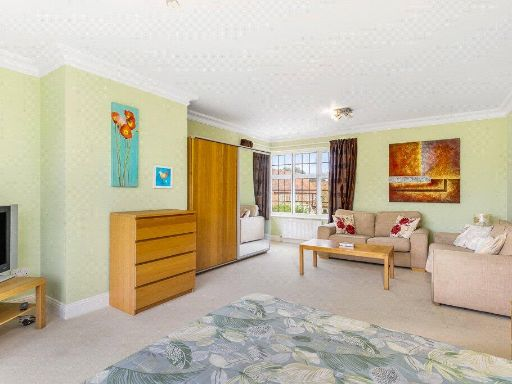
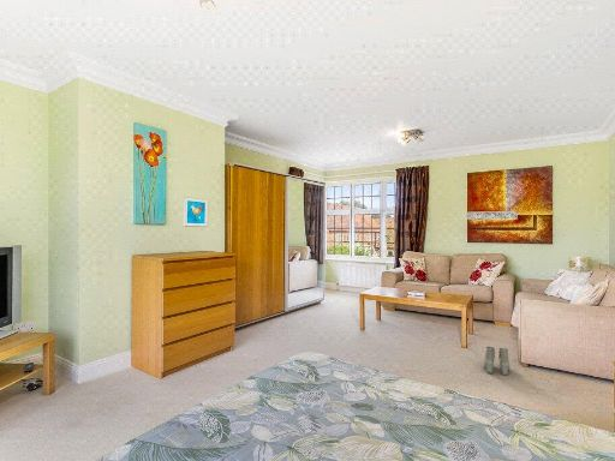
+ boots (498, 358)
